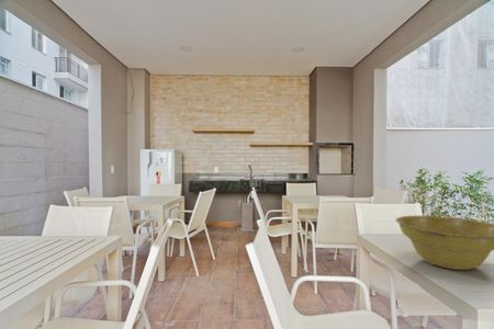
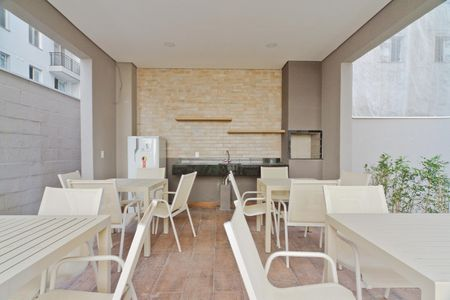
- planter bowl (448, 242)
